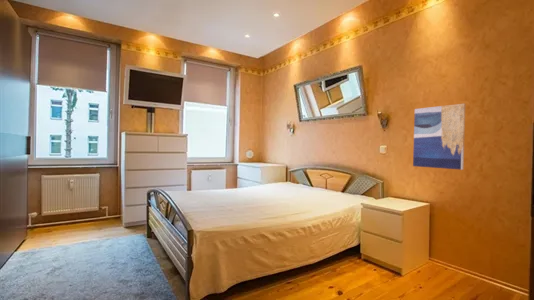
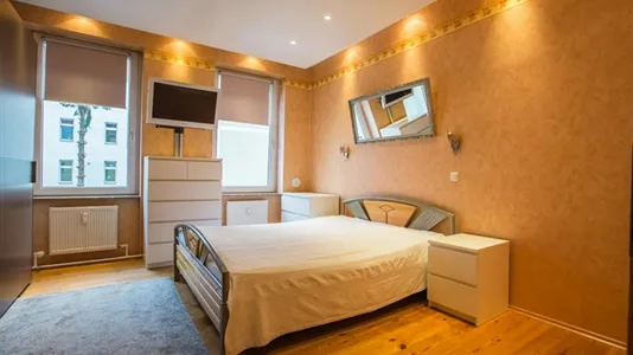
- wall art (437, 137)
